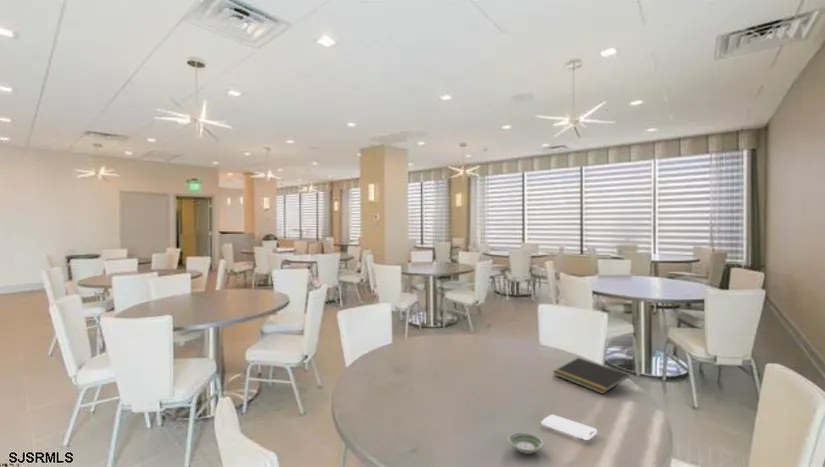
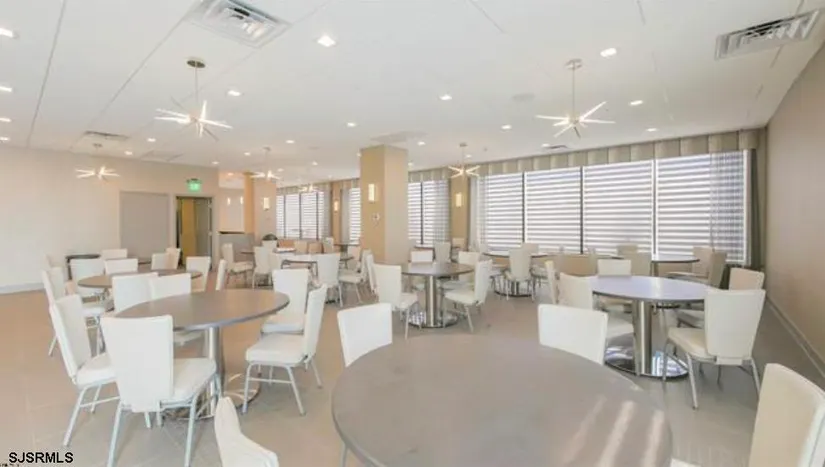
- notepad (589, 374)
- saucer (525, 444)
- smartphone (568, 426)
